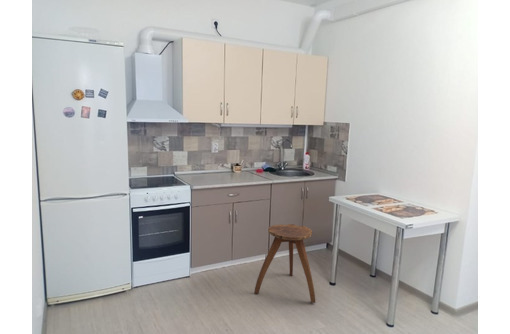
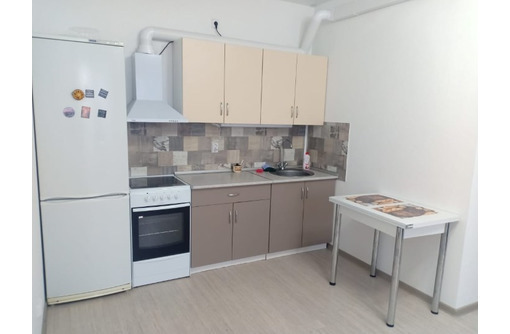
- stool (290, 262)
